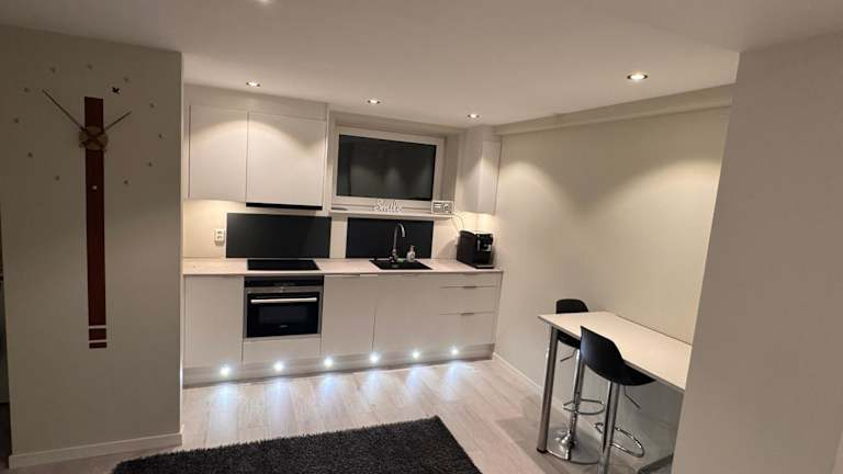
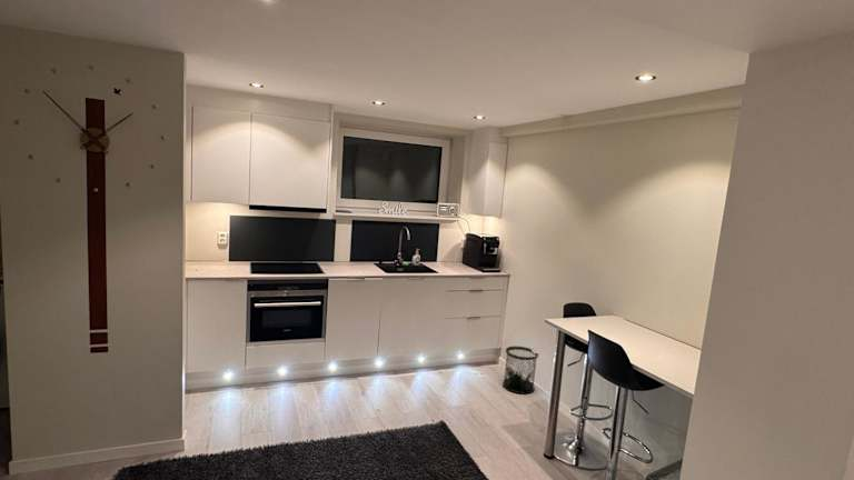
+ pencil holder (519, 369)
